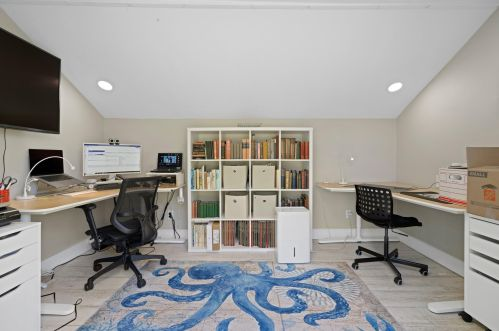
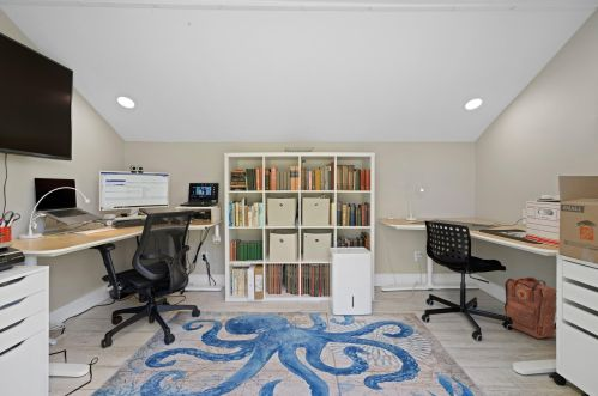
+ backpack (528, 303)
